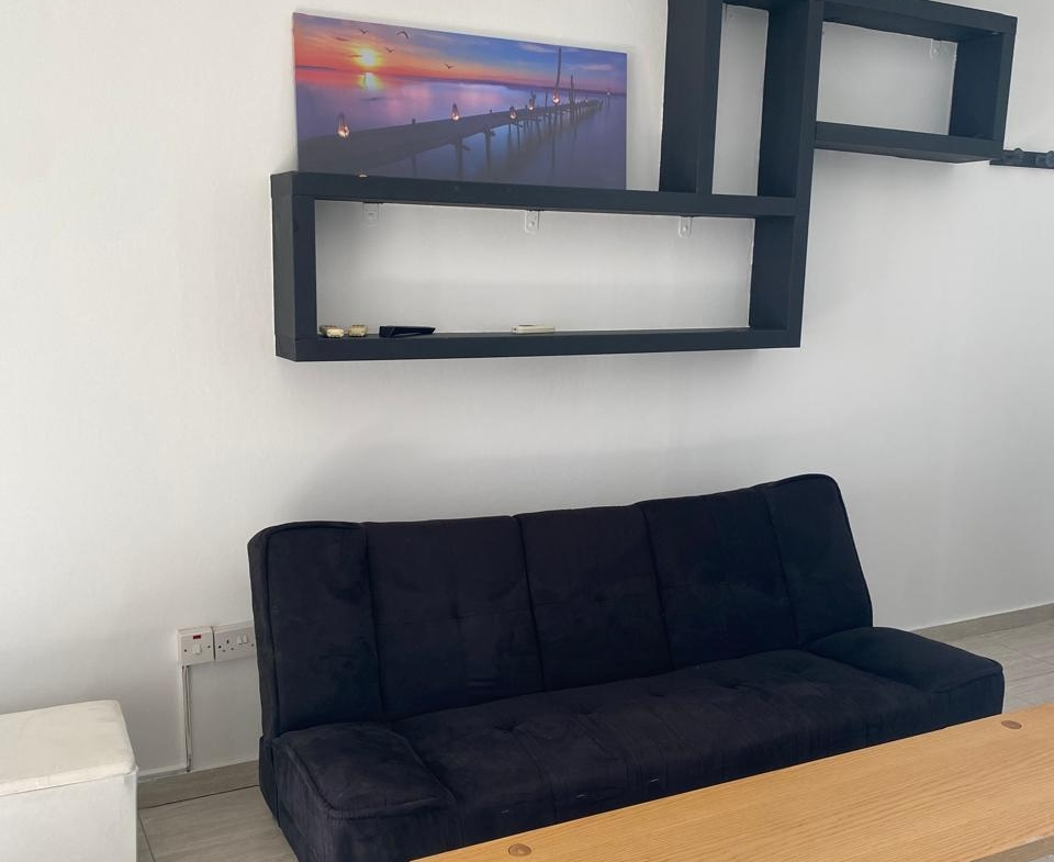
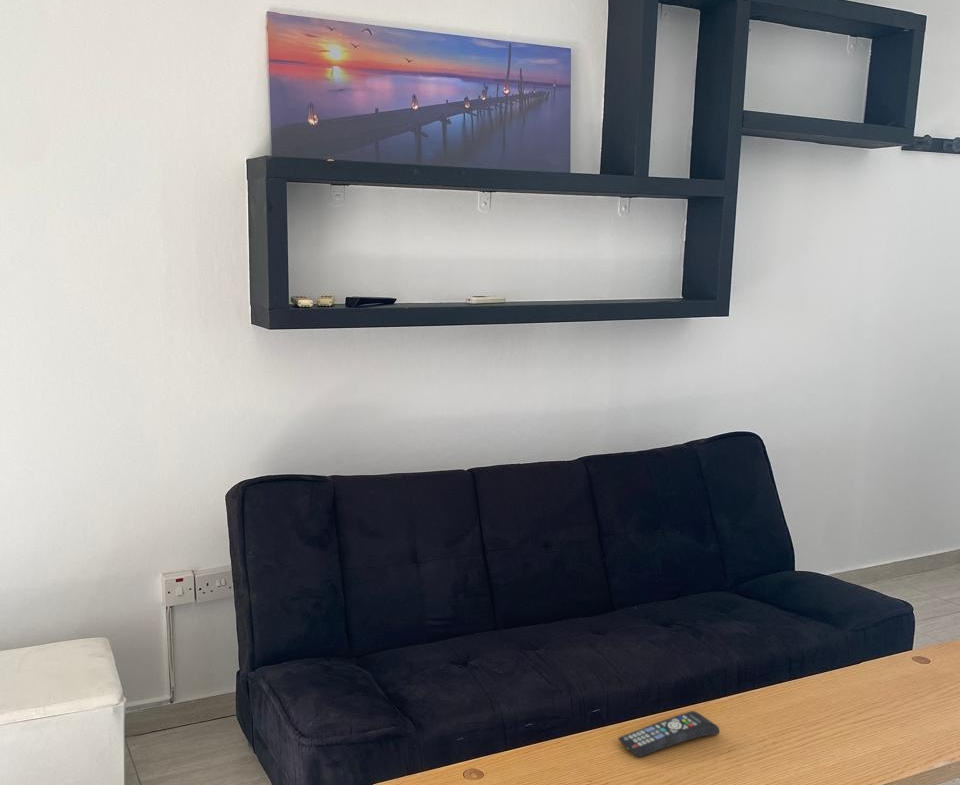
+ remote control (670, 733)
